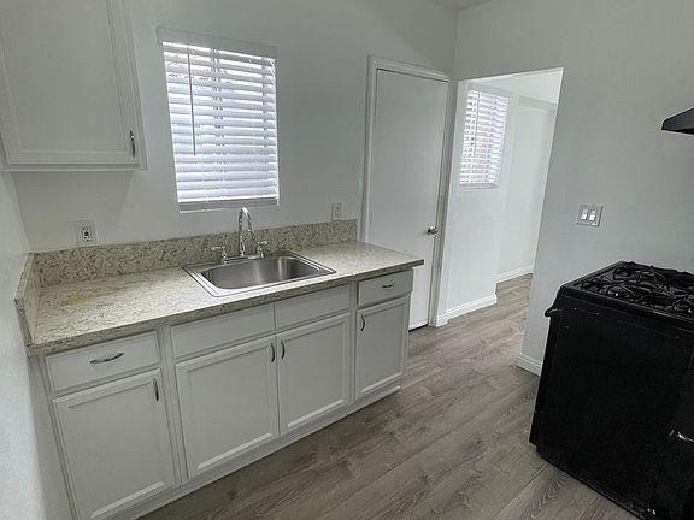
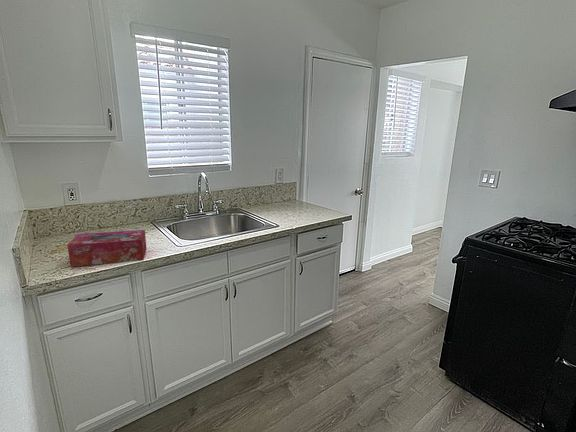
+ tissue box (110, 246)
